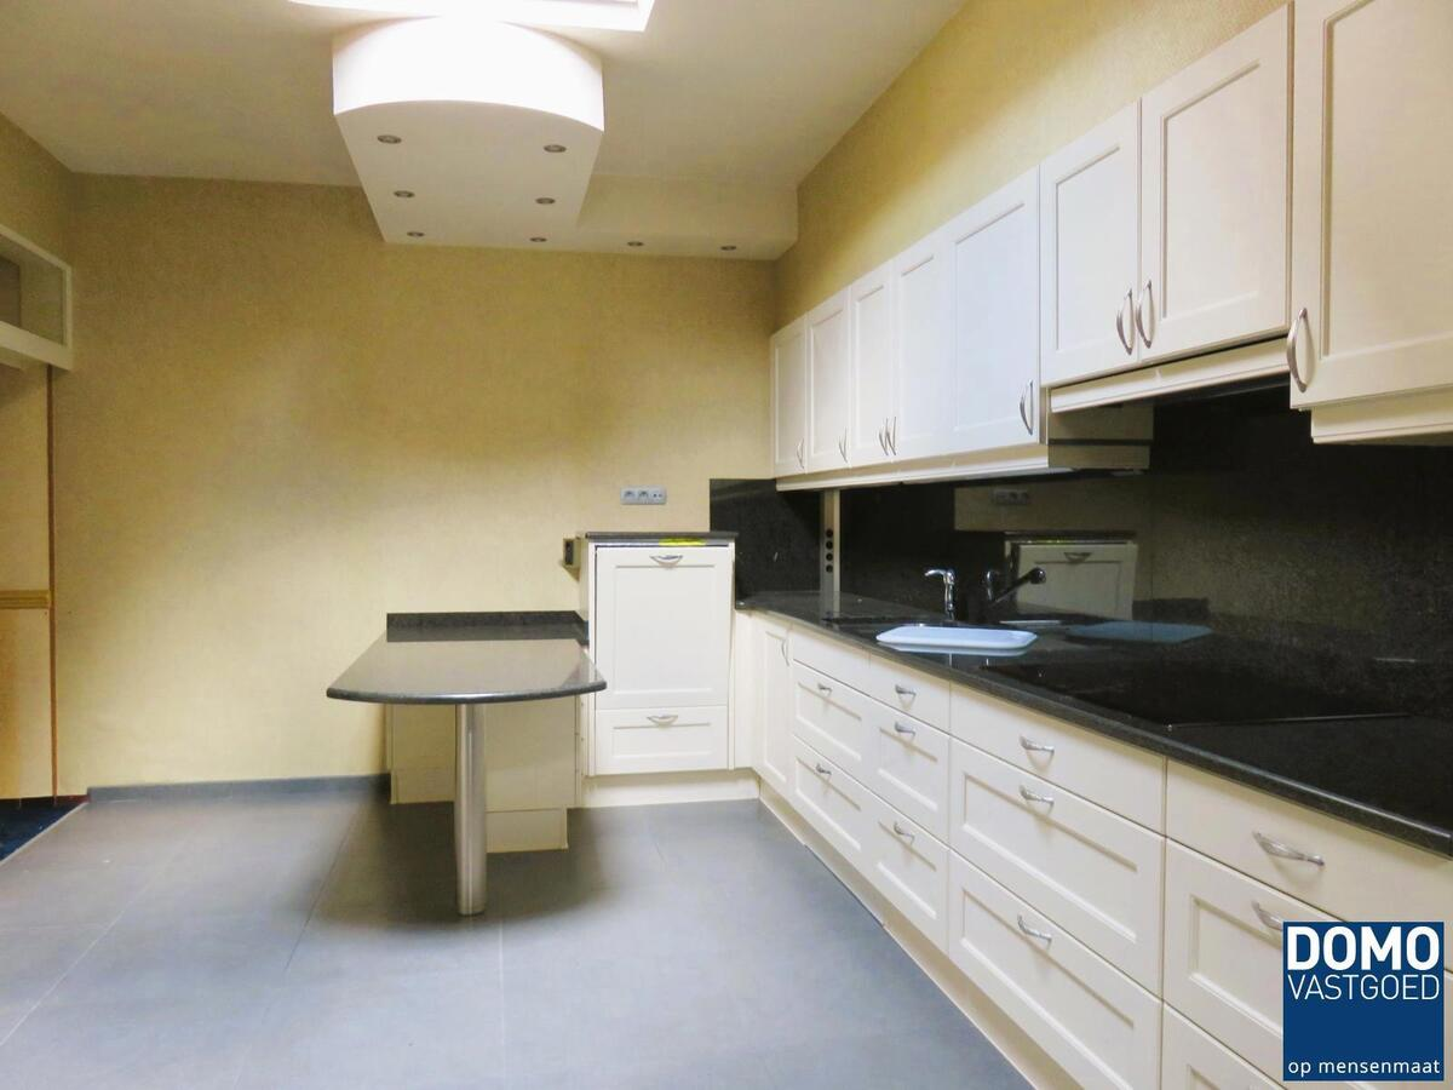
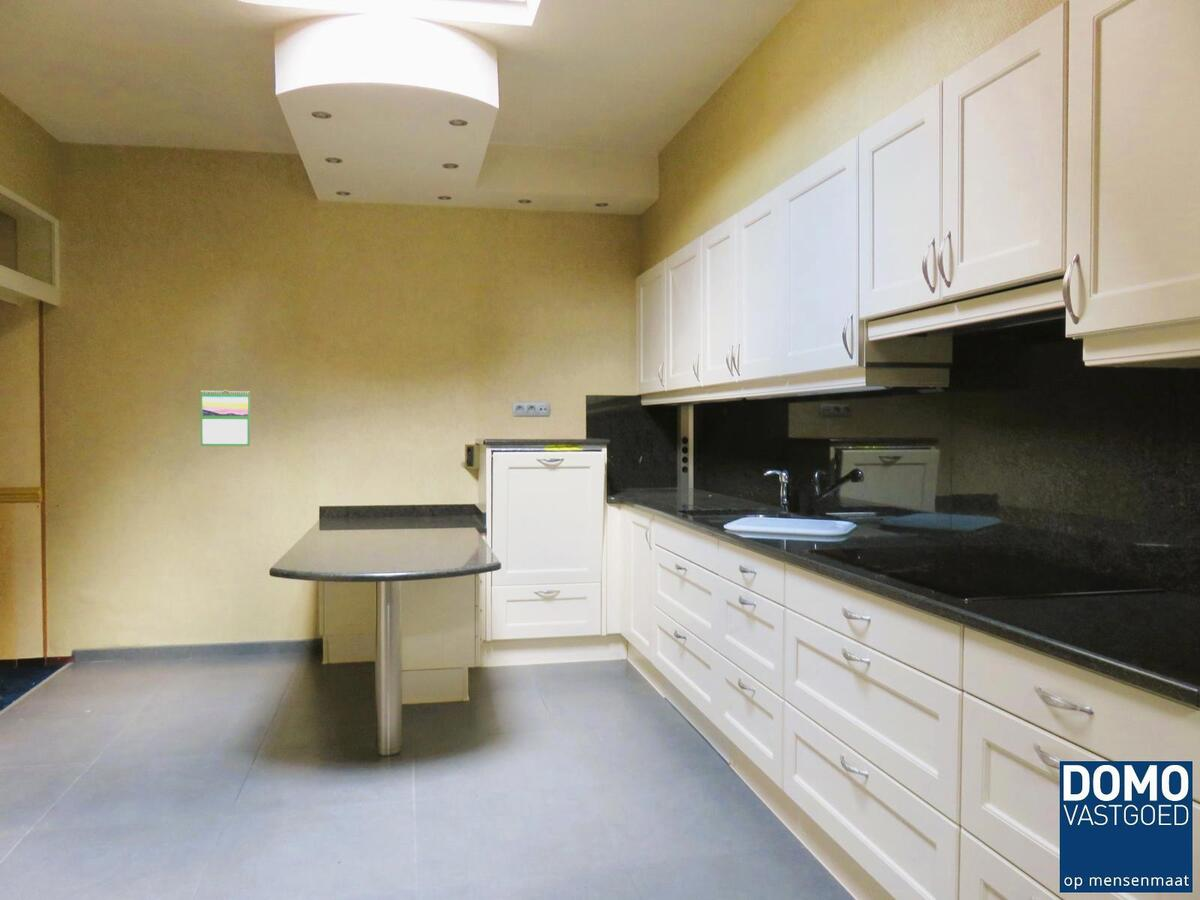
+ calendar (225, 418)
